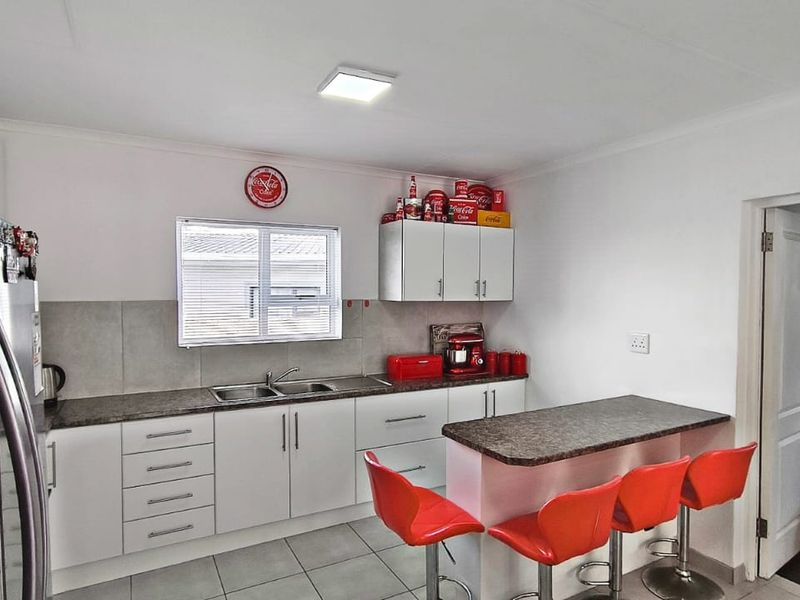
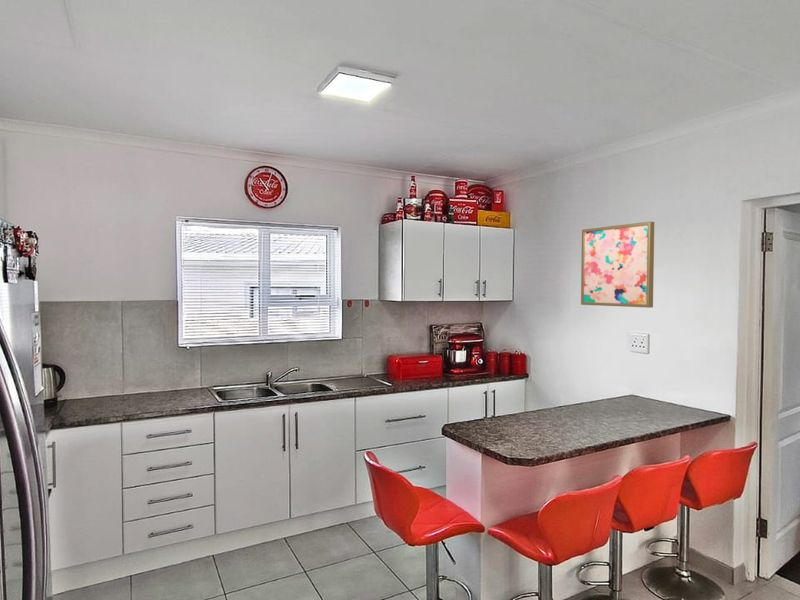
+ wall art (615, 266)
